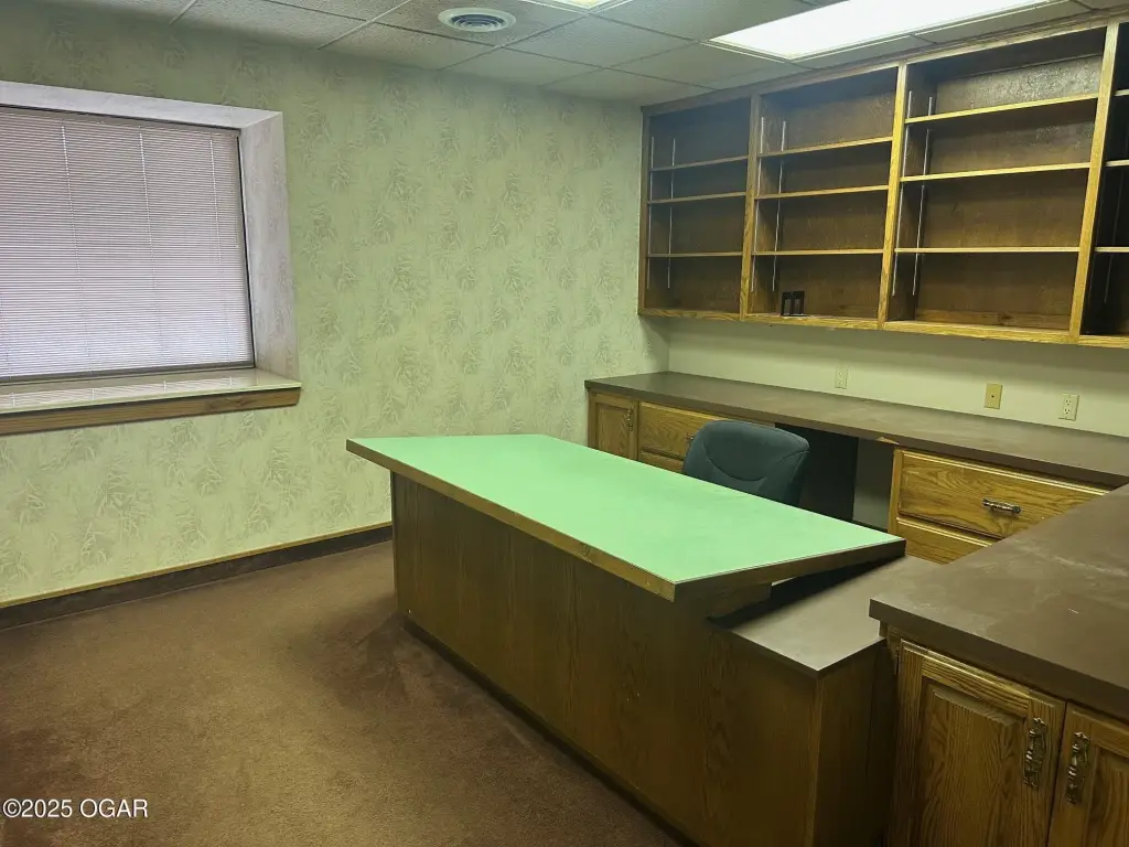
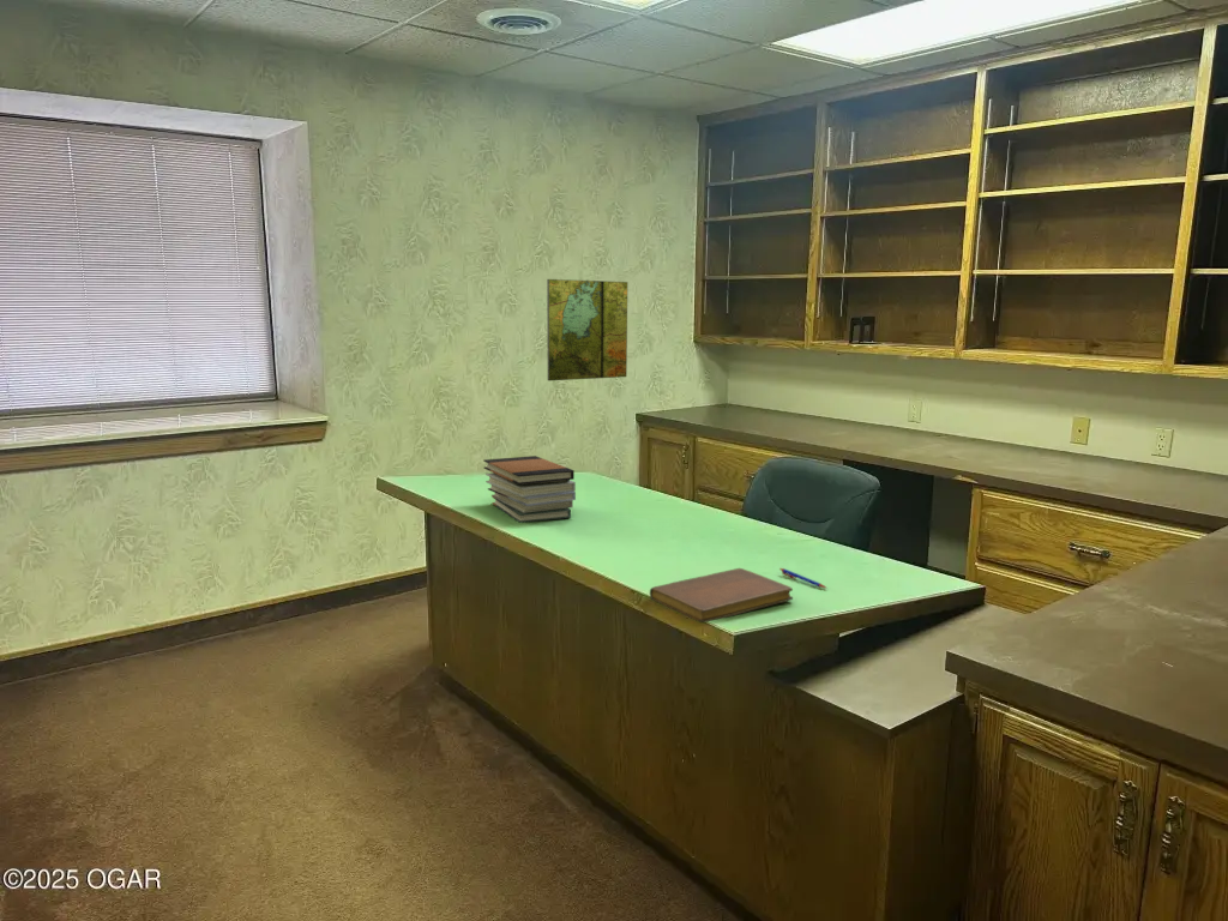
+ map (588, 330)
+ book stack (529, 487)
+ notebook (721, 592)
+ pen (802, 578)
